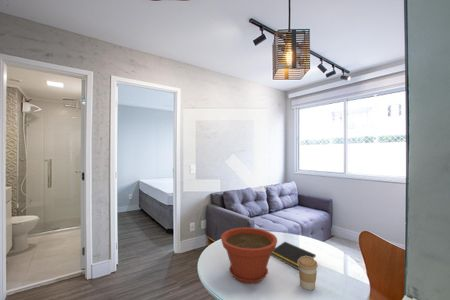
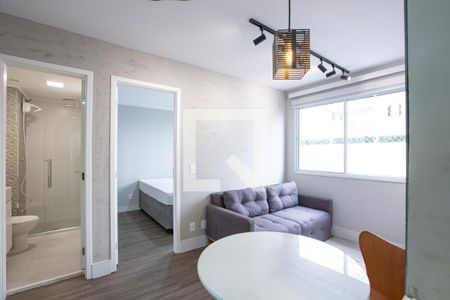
- notepad (291, 254)
- coffee cup (307, 272)
- plant pot (248, 256)
